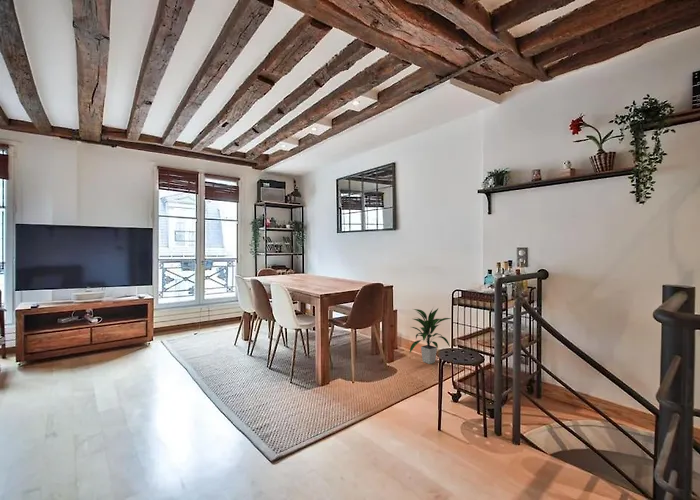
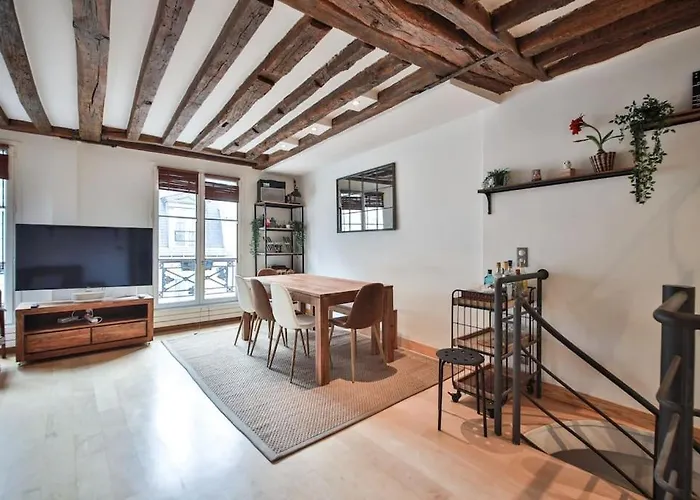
- indoor plant (426, 333)
